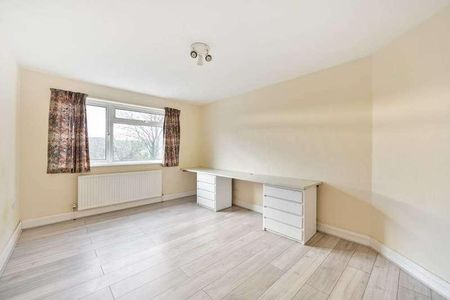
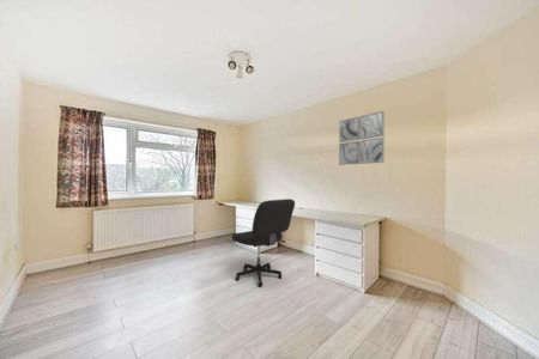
+ office chair (261, 237)
+ wall art (361, 140)
